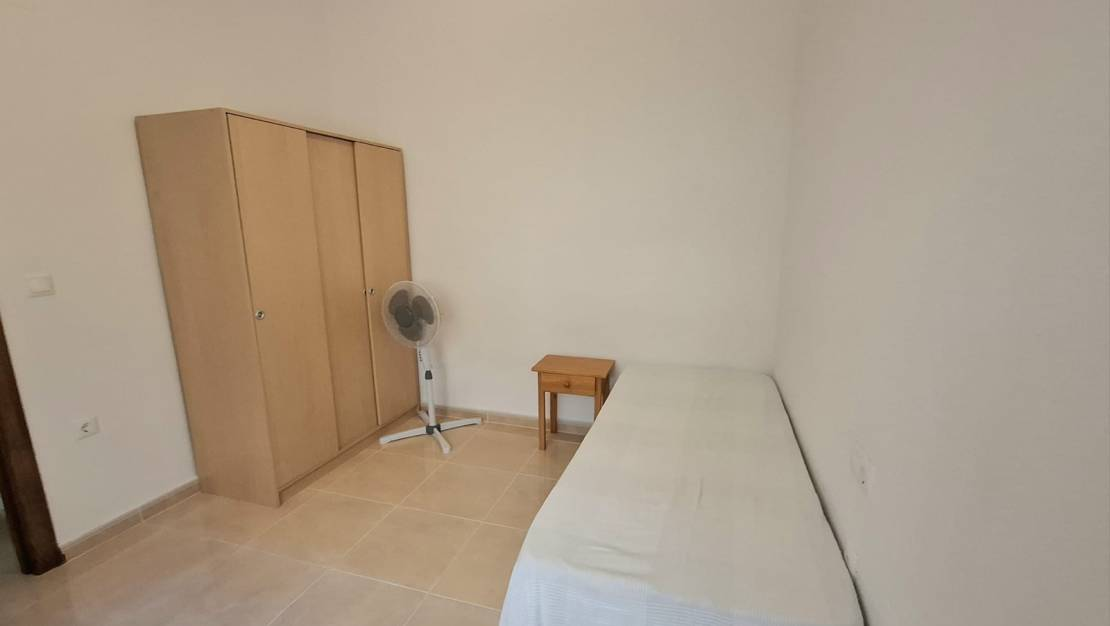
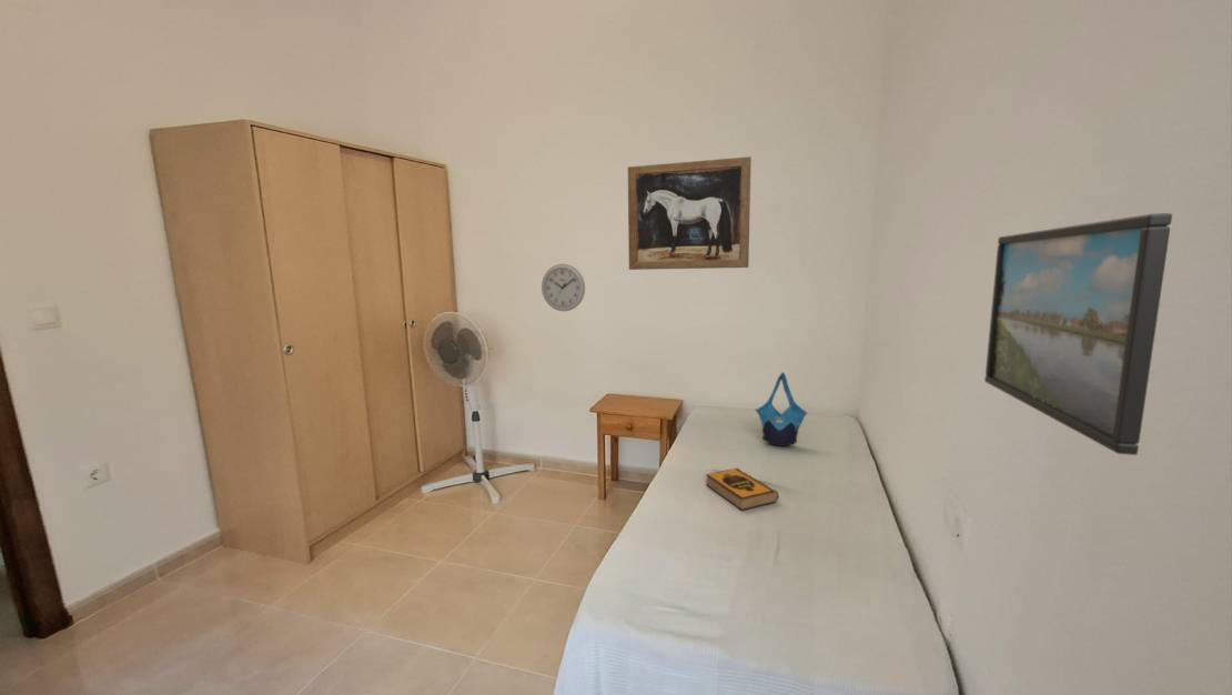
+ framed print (1051, 321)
+ hardback book (740, 486)
+ wall clock (562, 288)
+ tote bag (778, 412)
+ wall art (686, 215)
